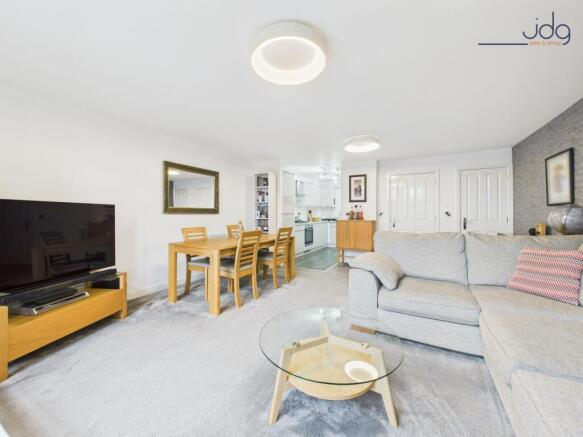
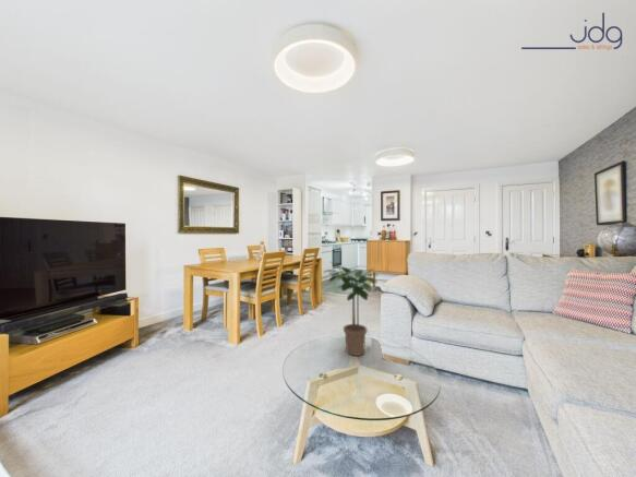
+ potted plant (353, 307)
